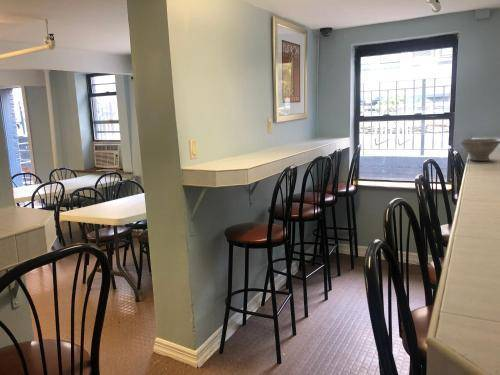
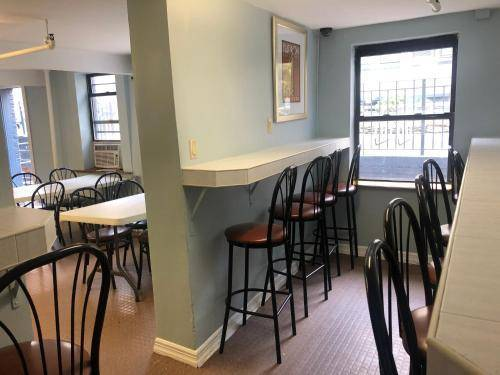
- bowl (480, 149)
